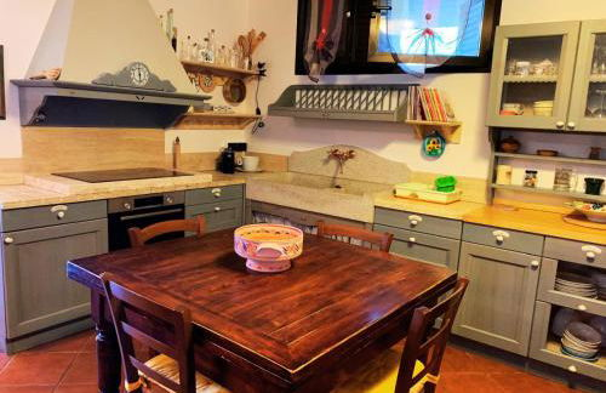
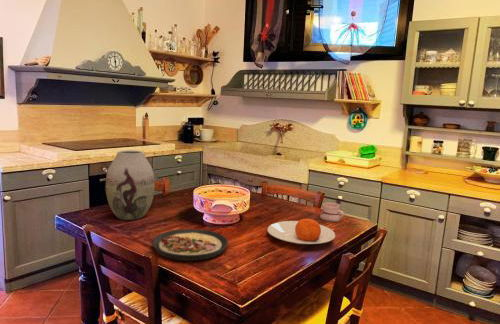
+ mug (332, 212)
+ plate (190, 242)
+ plate (301, 229)
+ vase (130, 184)
